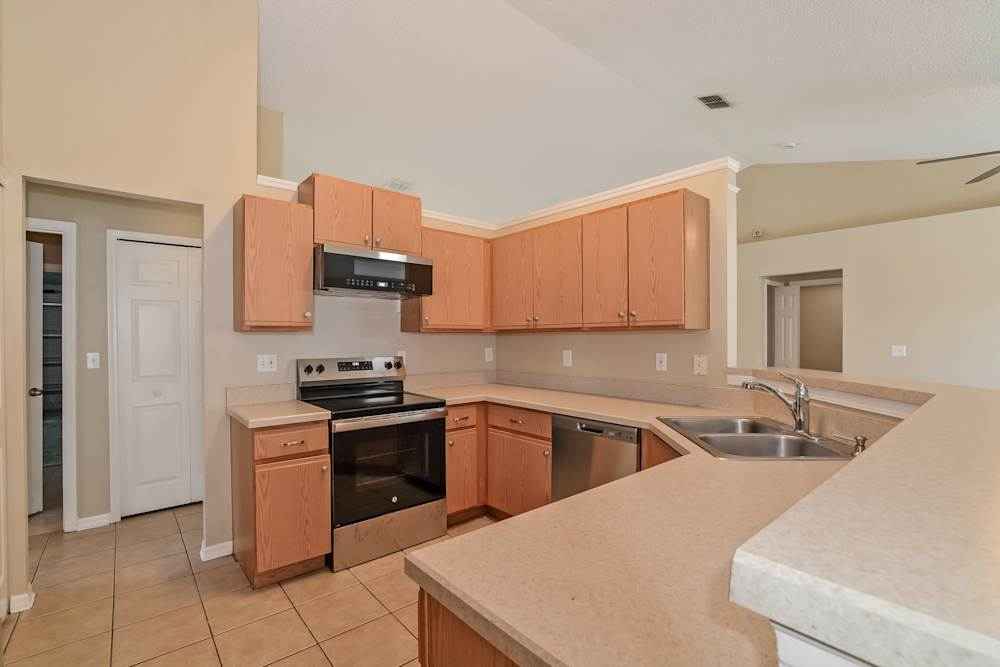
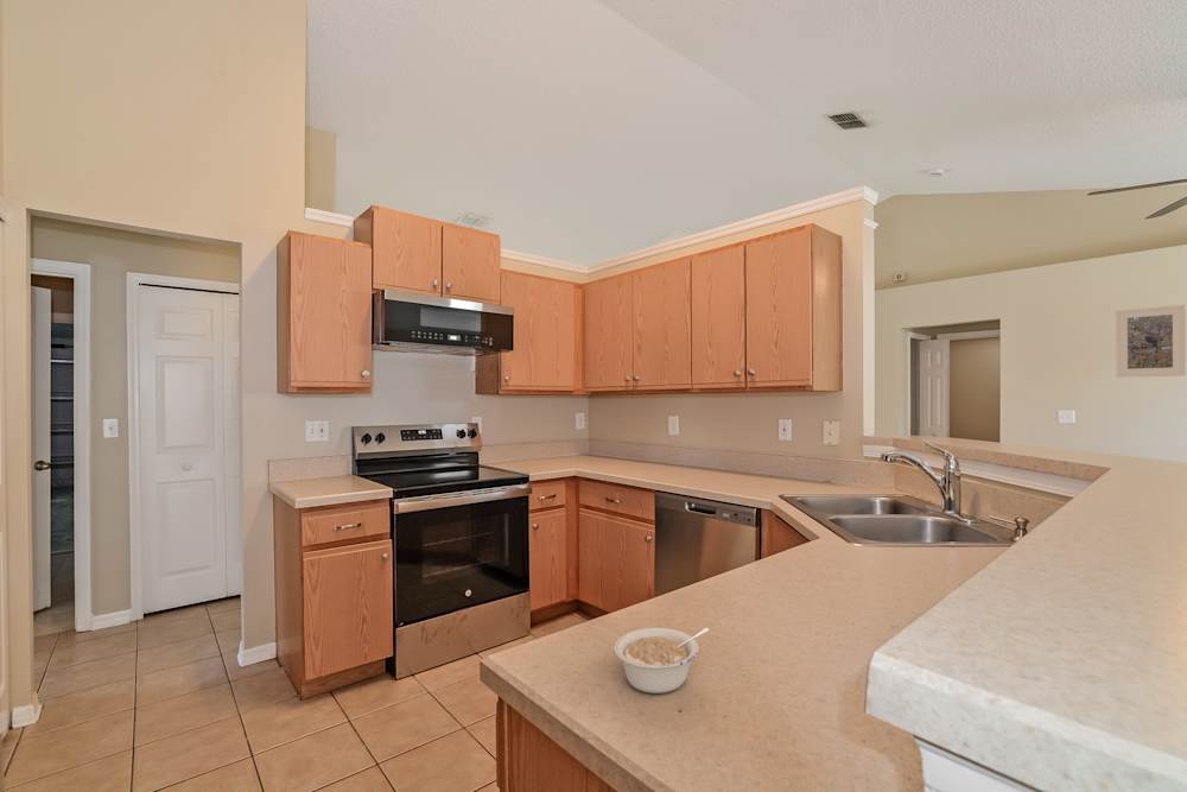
+ legume (658, 657)
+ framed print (1149, 342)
